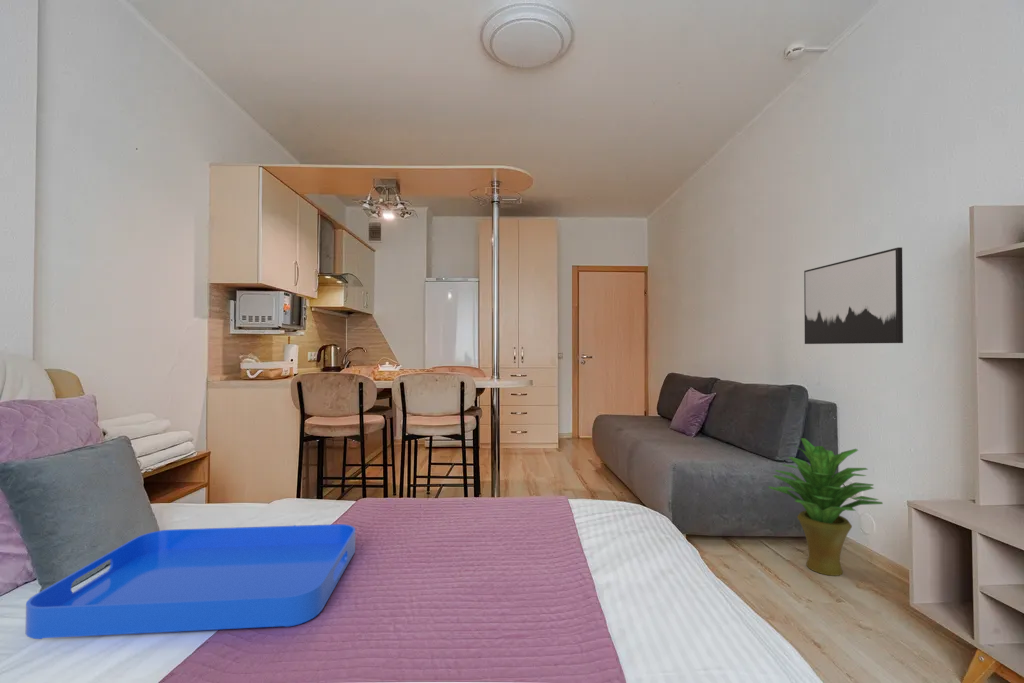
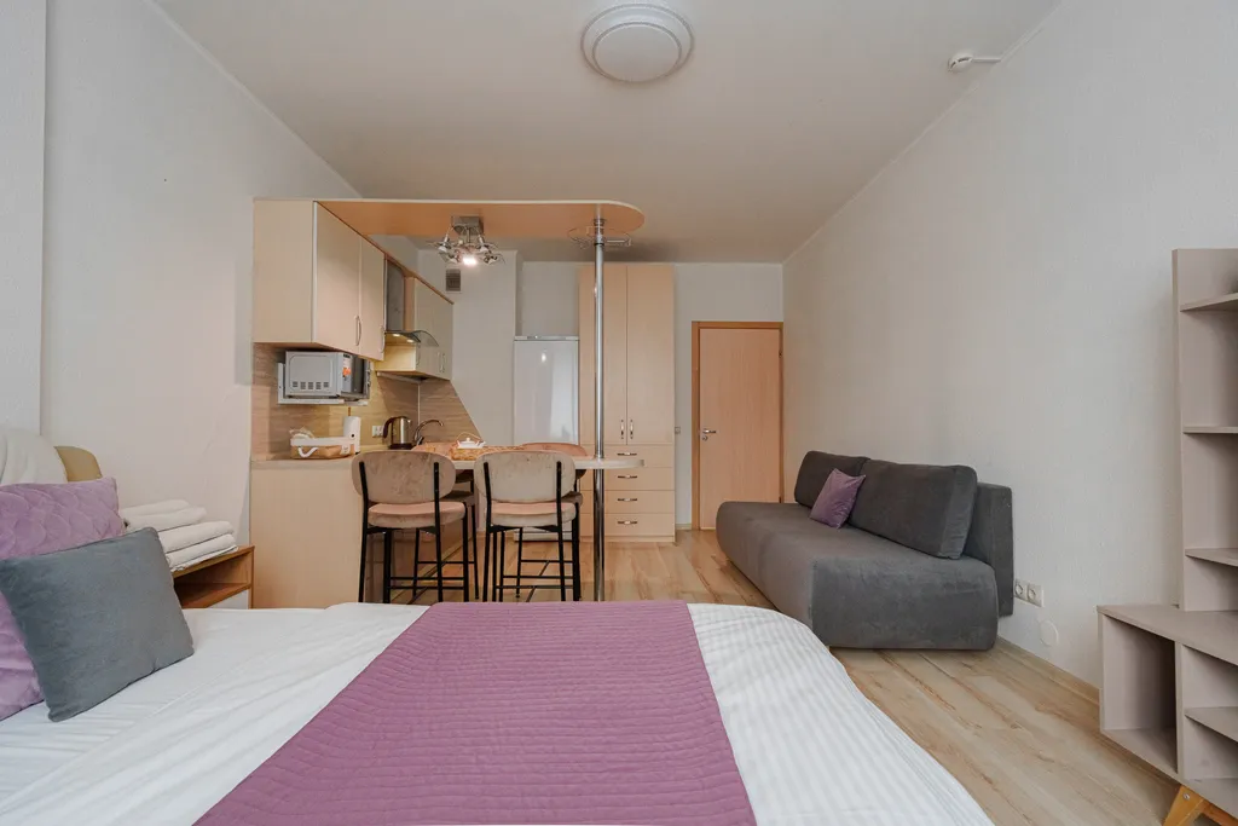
- wall art (846, 302)
- potted plant (825, 505)
- serving tray (218, 570)
